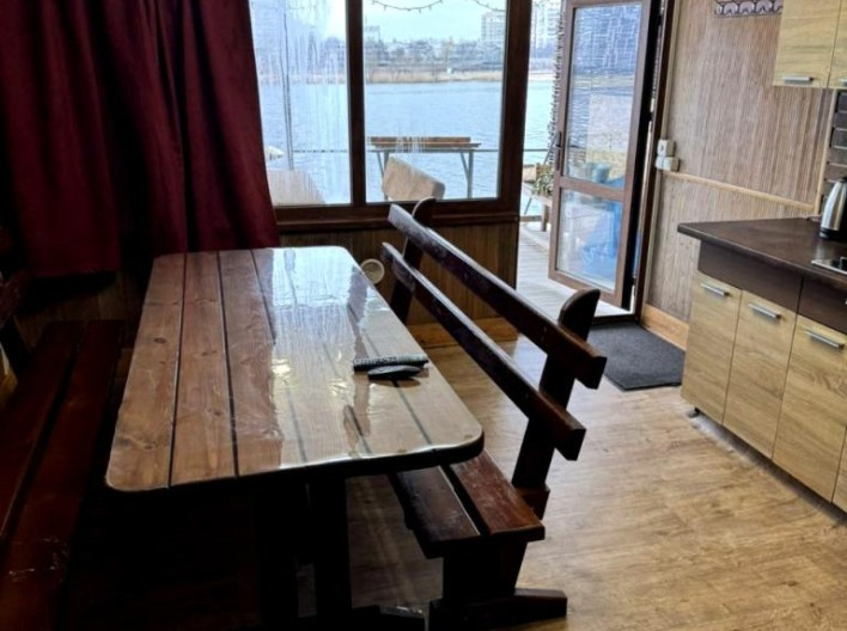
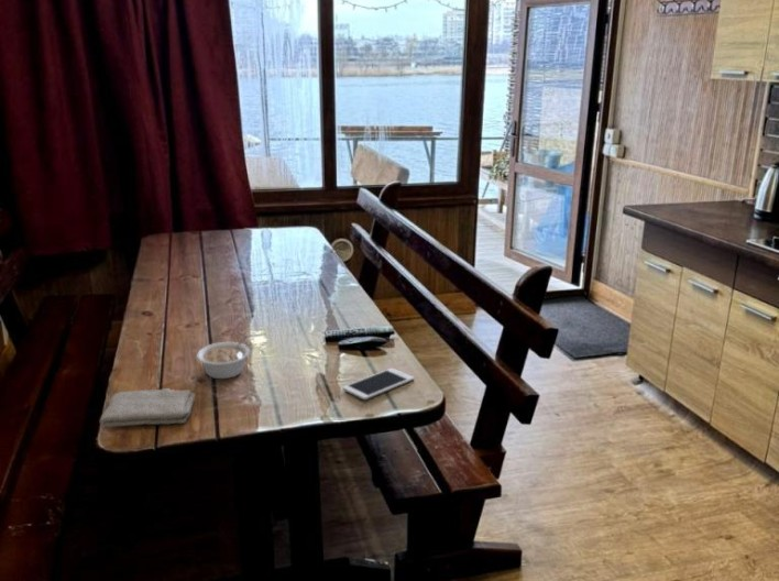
+ legume (223, 359)
+ cell phone (378, 383)
+ washcloth (149, 406)
